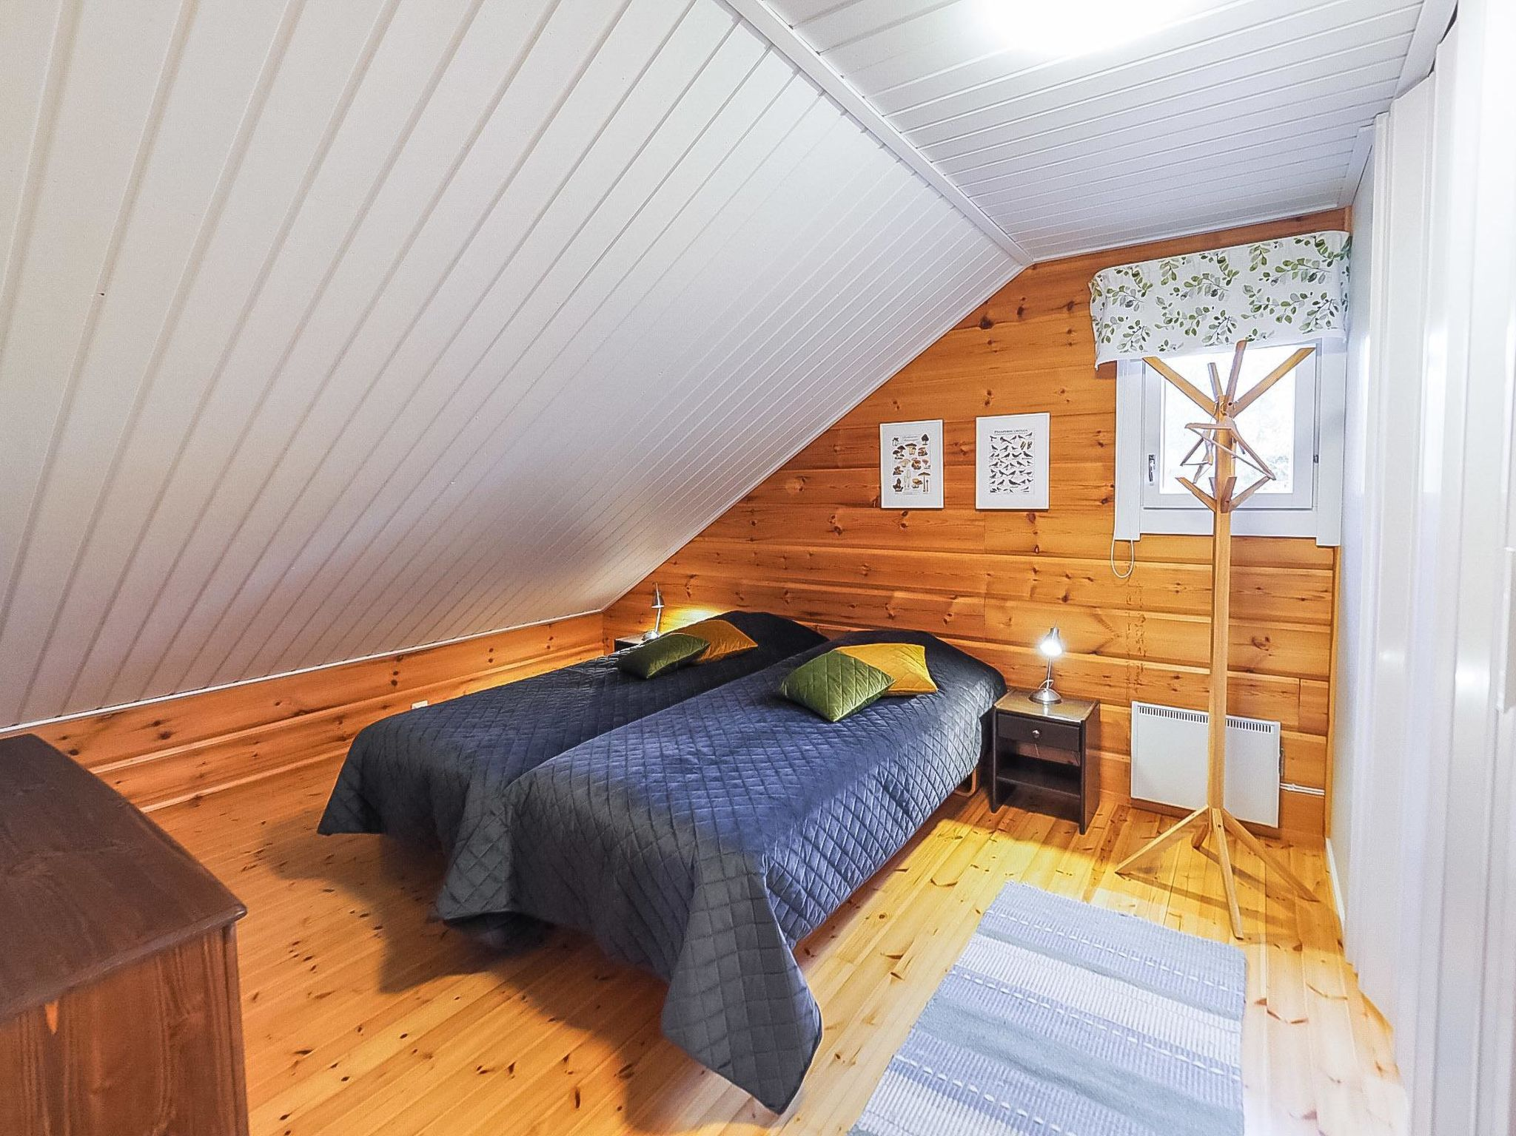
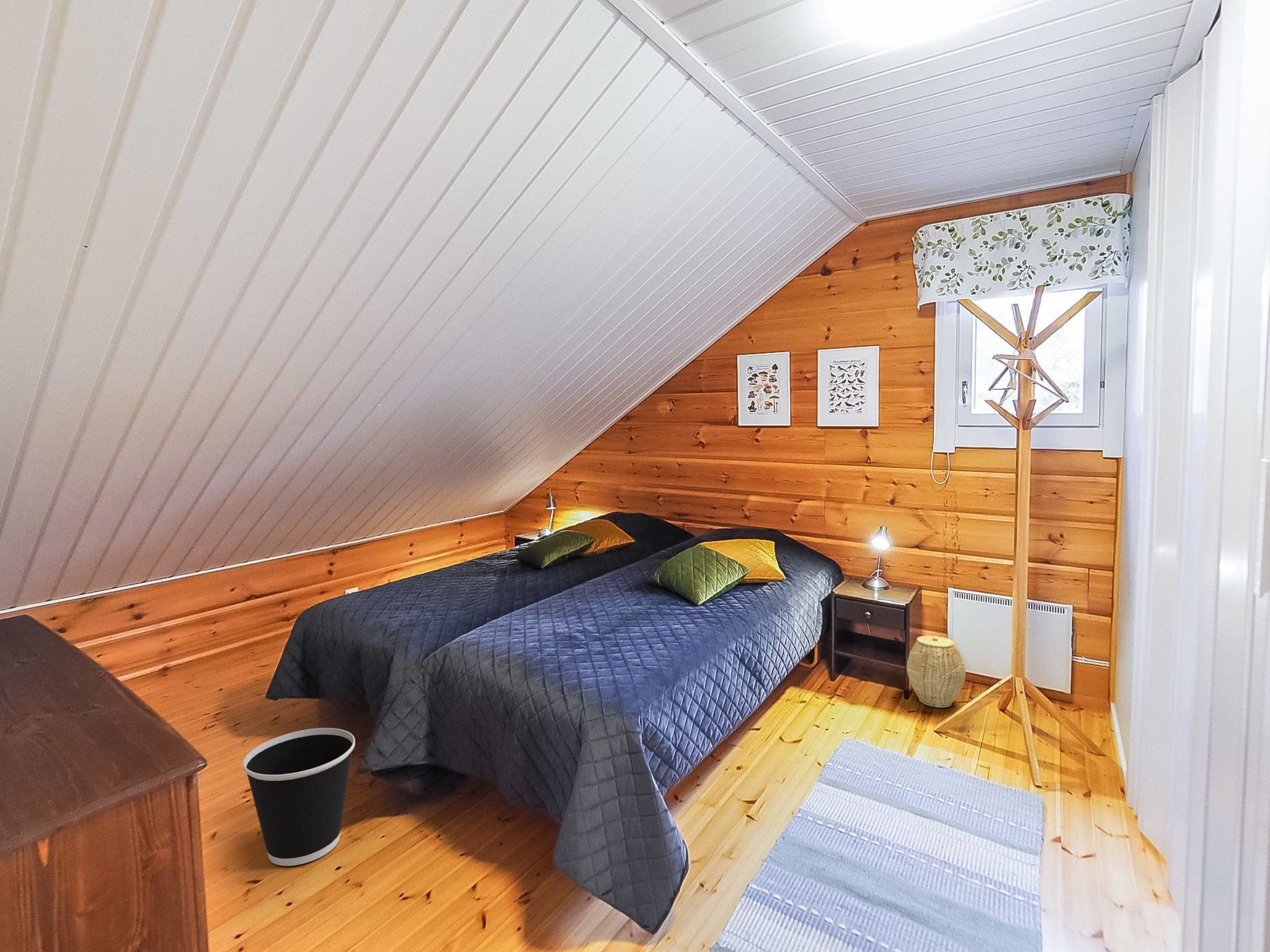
+ woven basket (935, 669)
+ wastebasket (303, 797)
